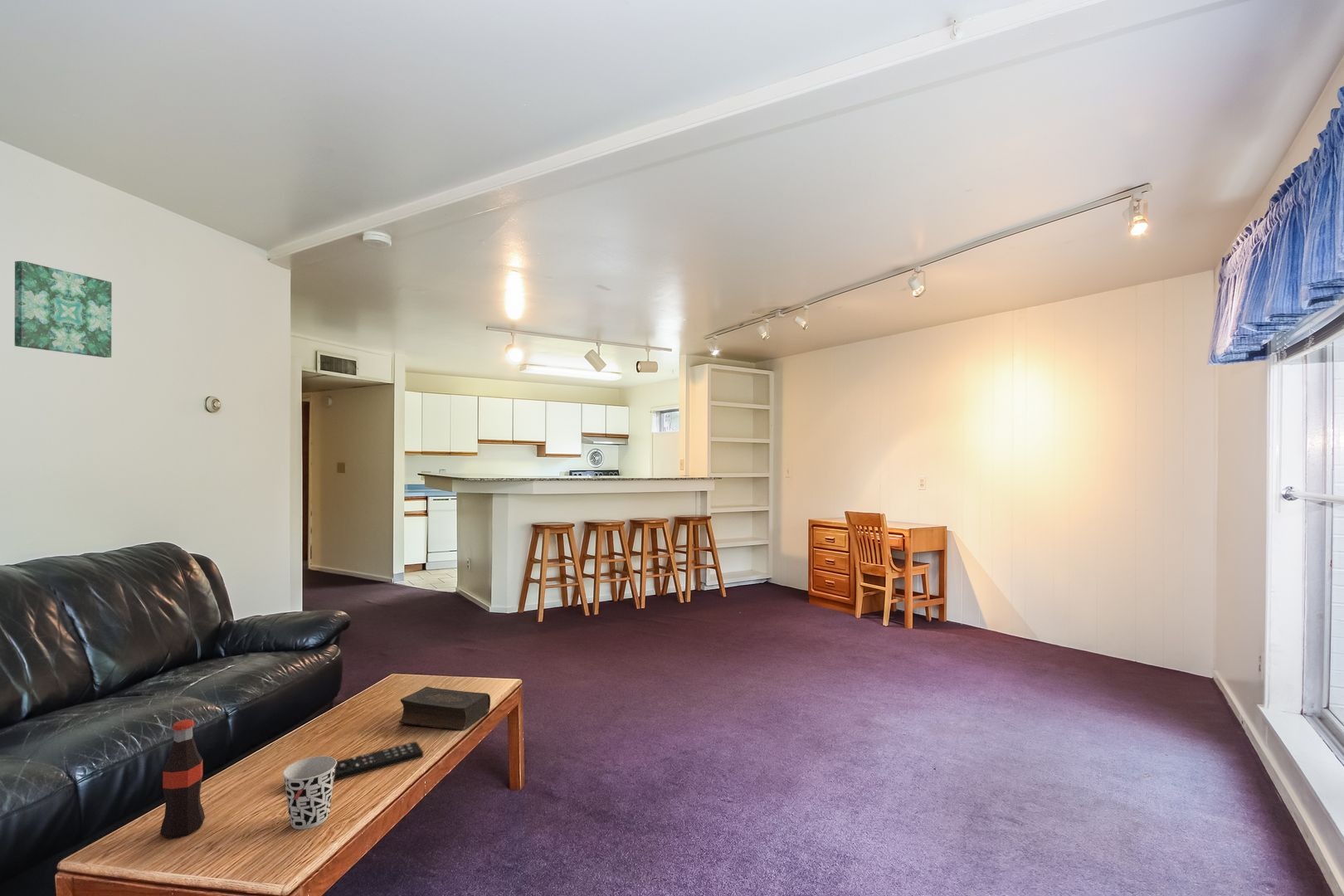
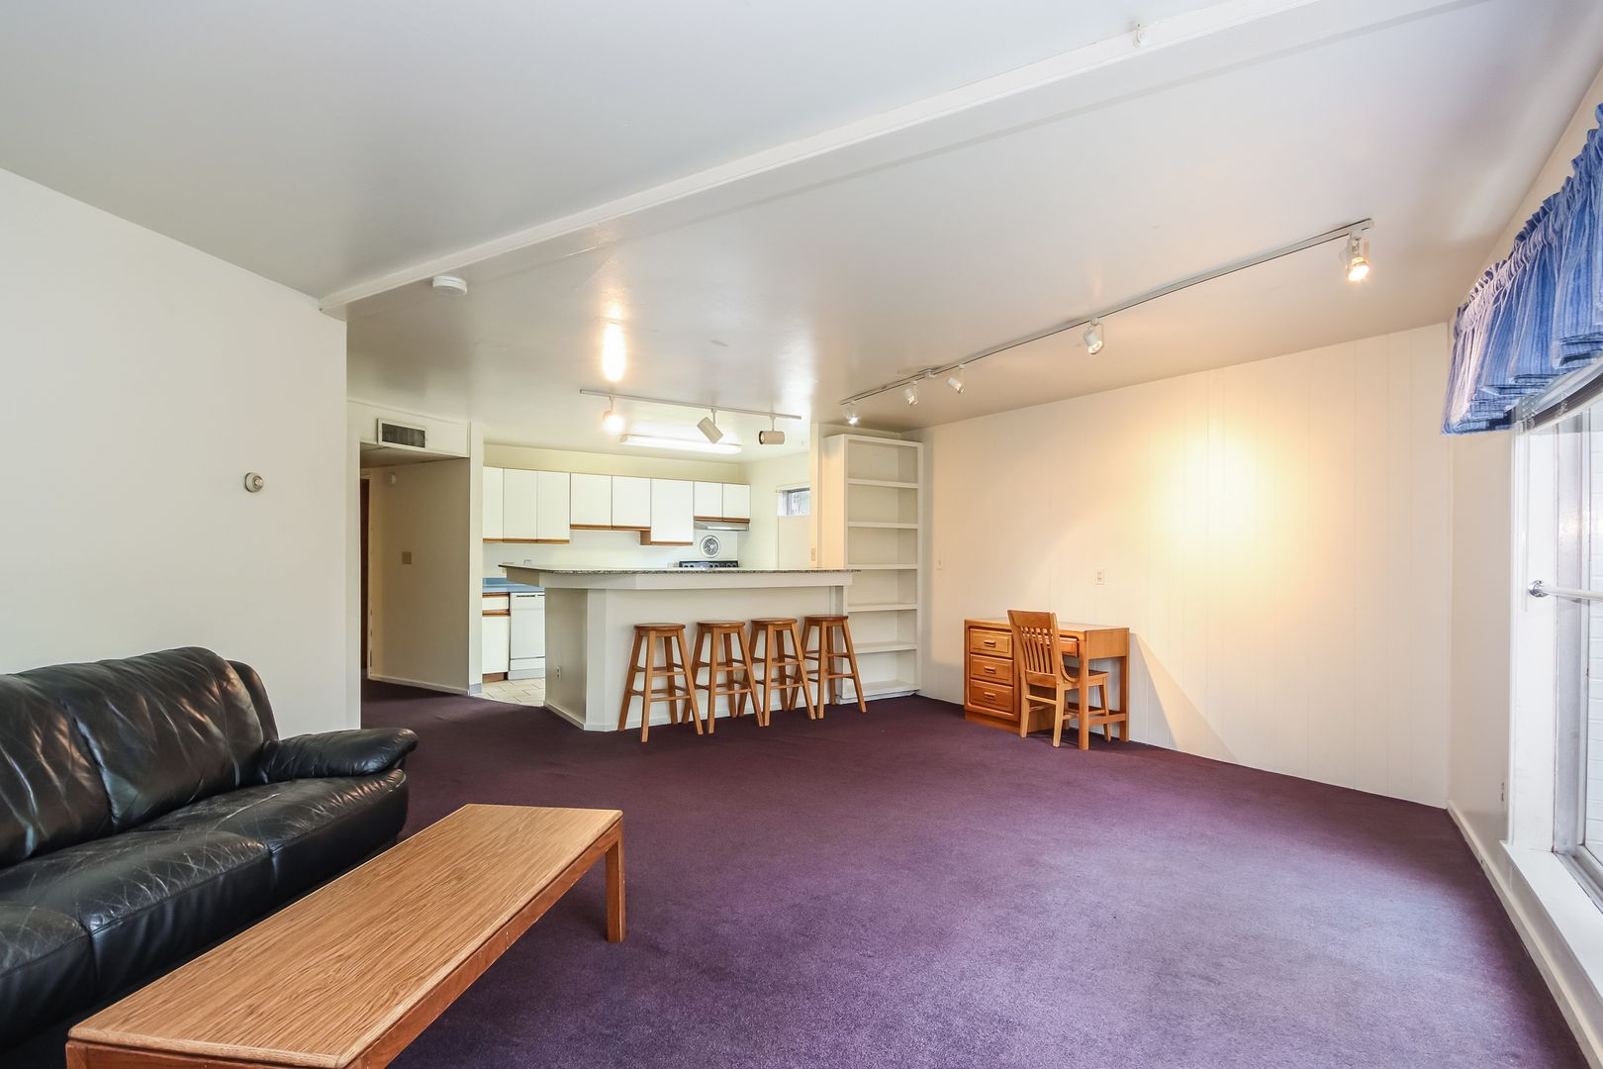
- remote control (357, 764)
- wall art (66, 312)
- bottle (183, 775)
- book (445, 706)
- cup (309, 793)
